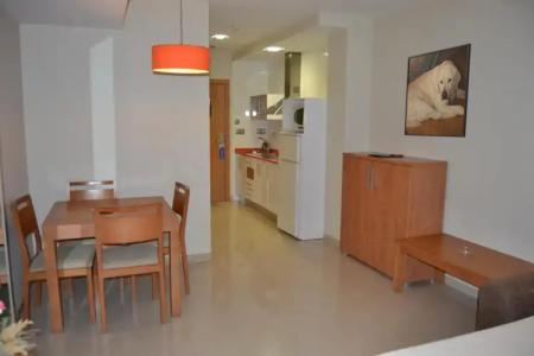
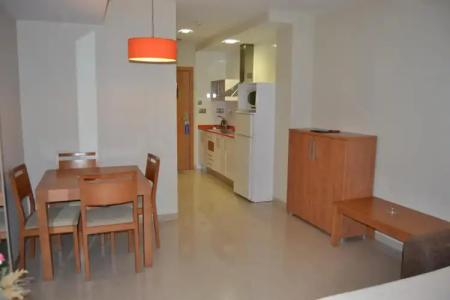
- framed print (434, 94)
